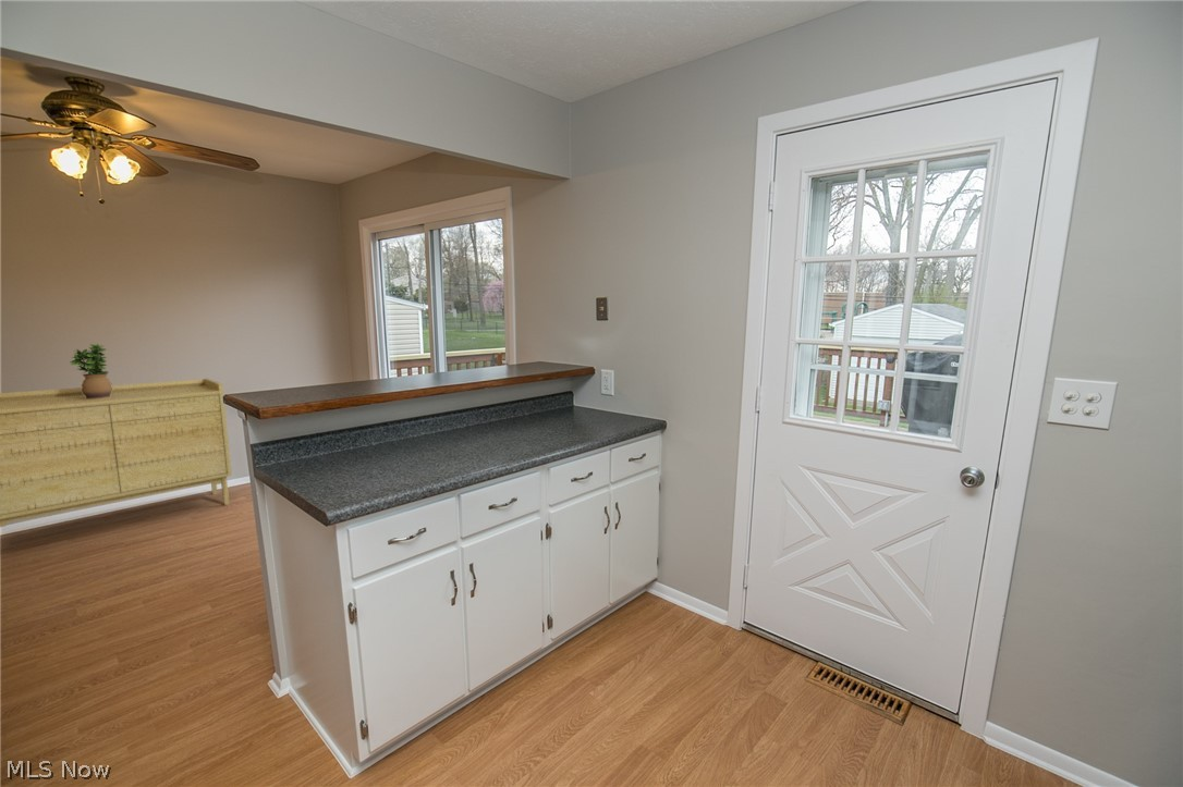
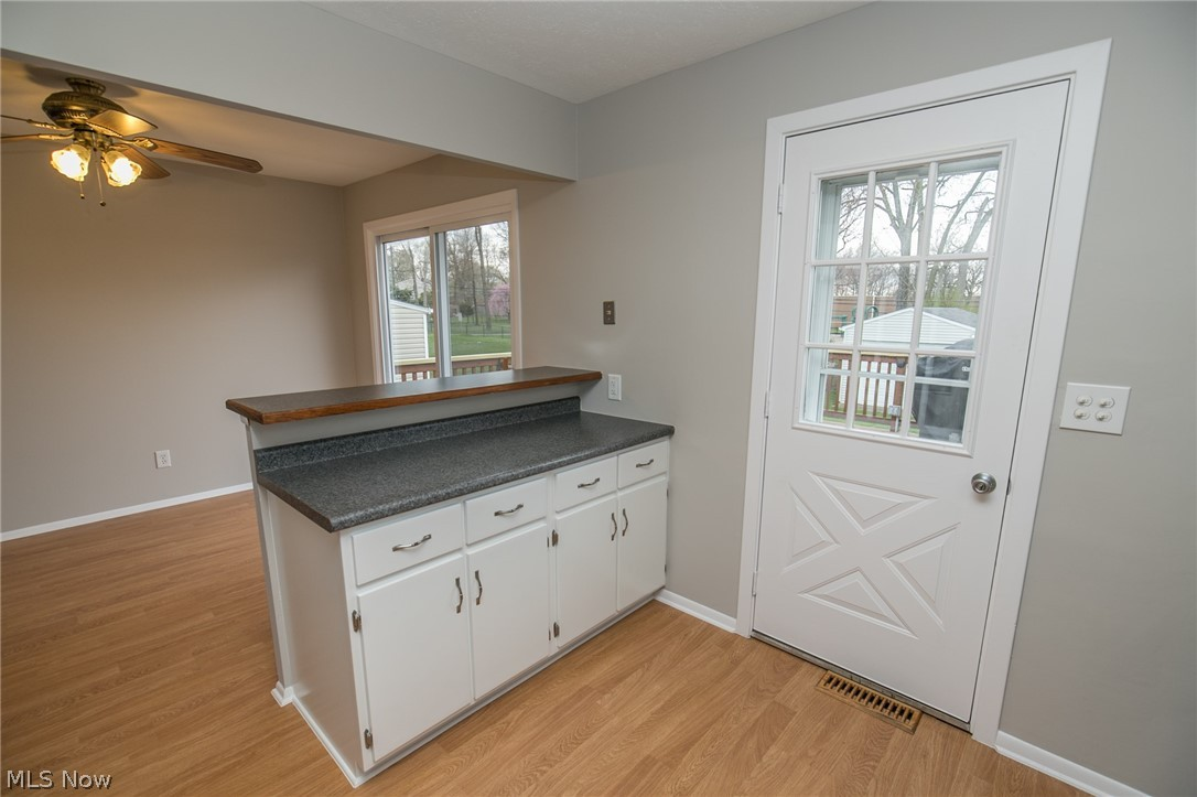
- potted plant (92, 370)
- sideboard (112, 456)
